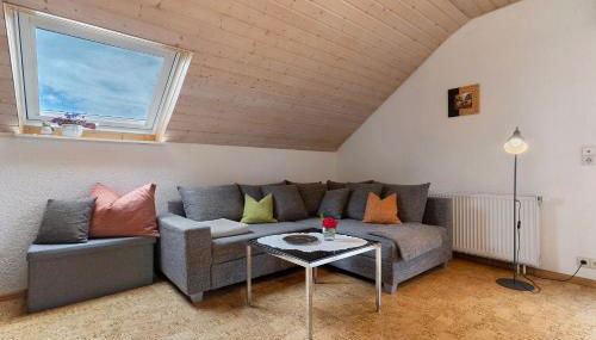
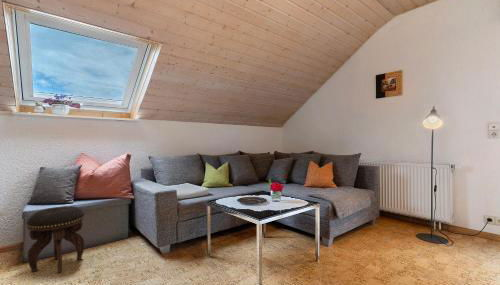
+ footstool (57, 237)
